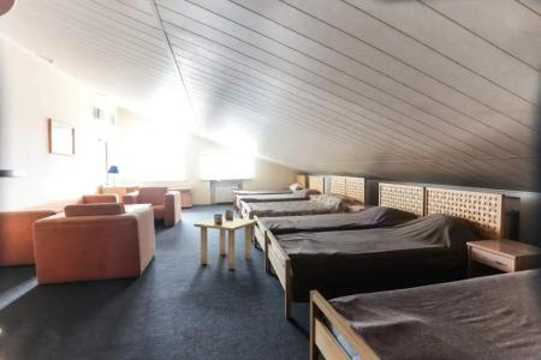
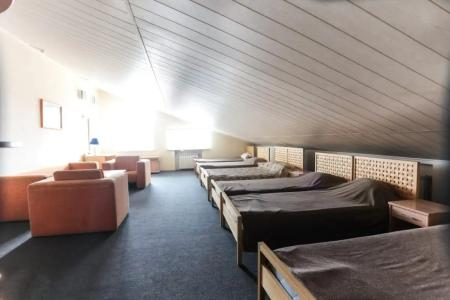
- side table (225, 236)
